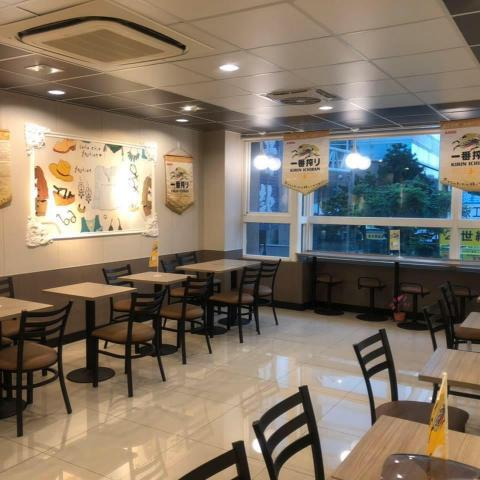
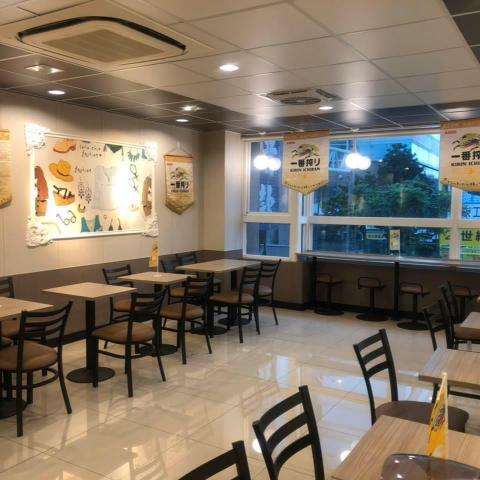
- potted plant (398, 307)
